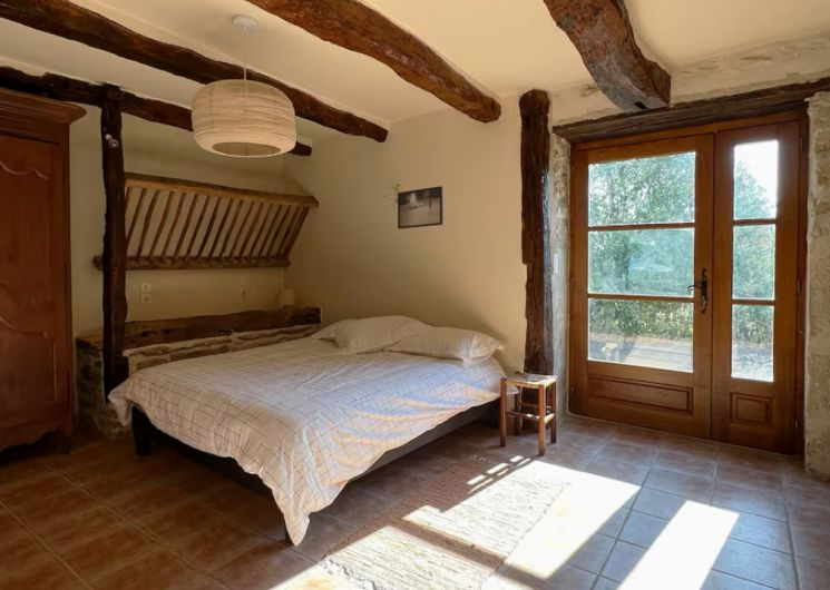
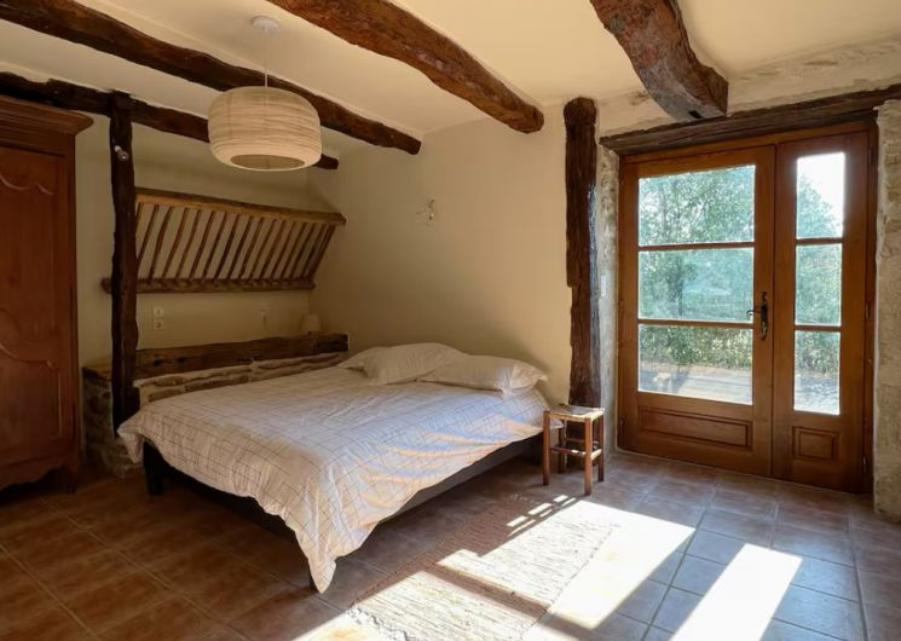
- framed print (419, 208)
